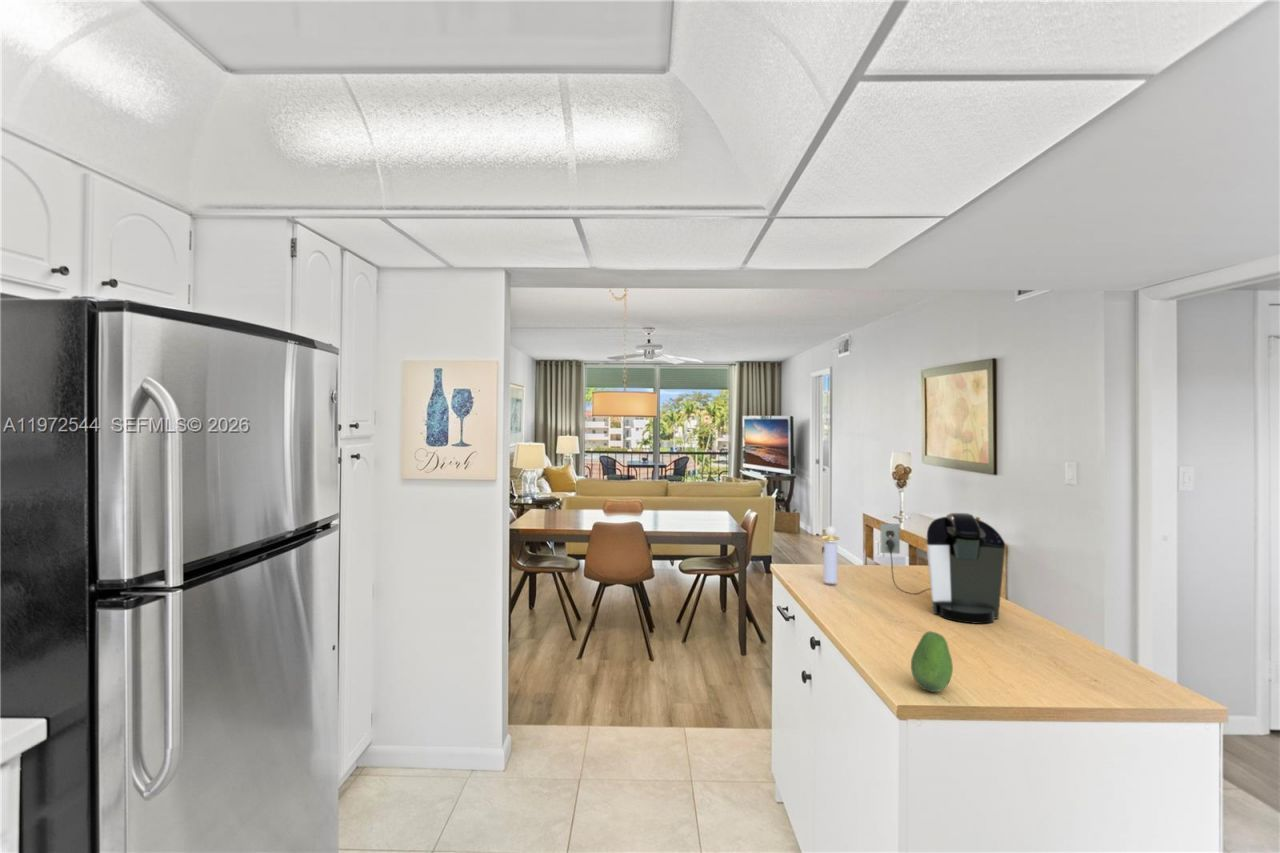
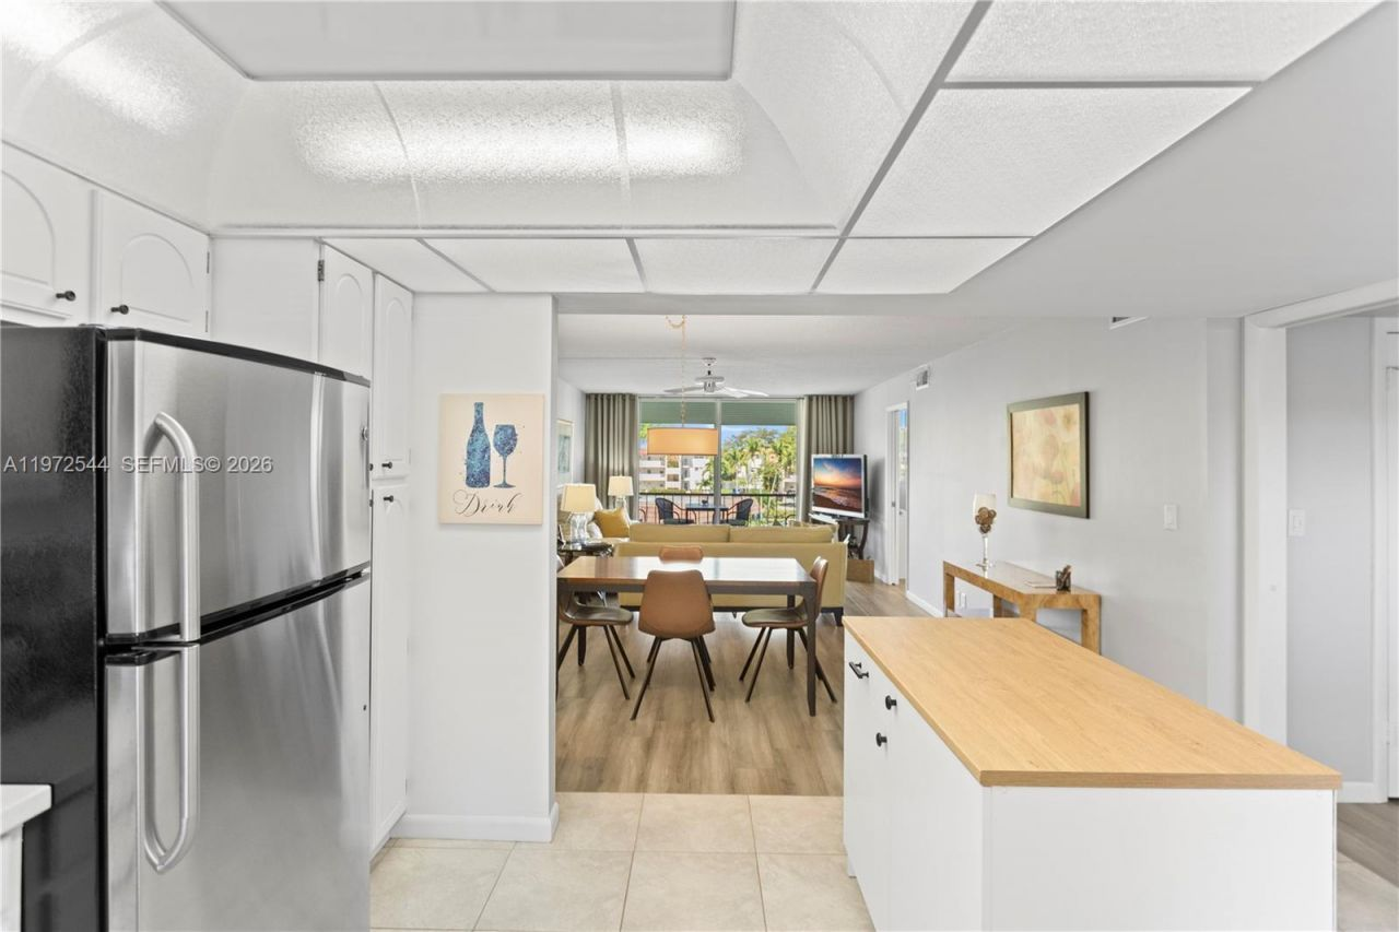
- fruit (931, 660)
- perfume bottle (830, 555)
- coffee maker (941, 562)
